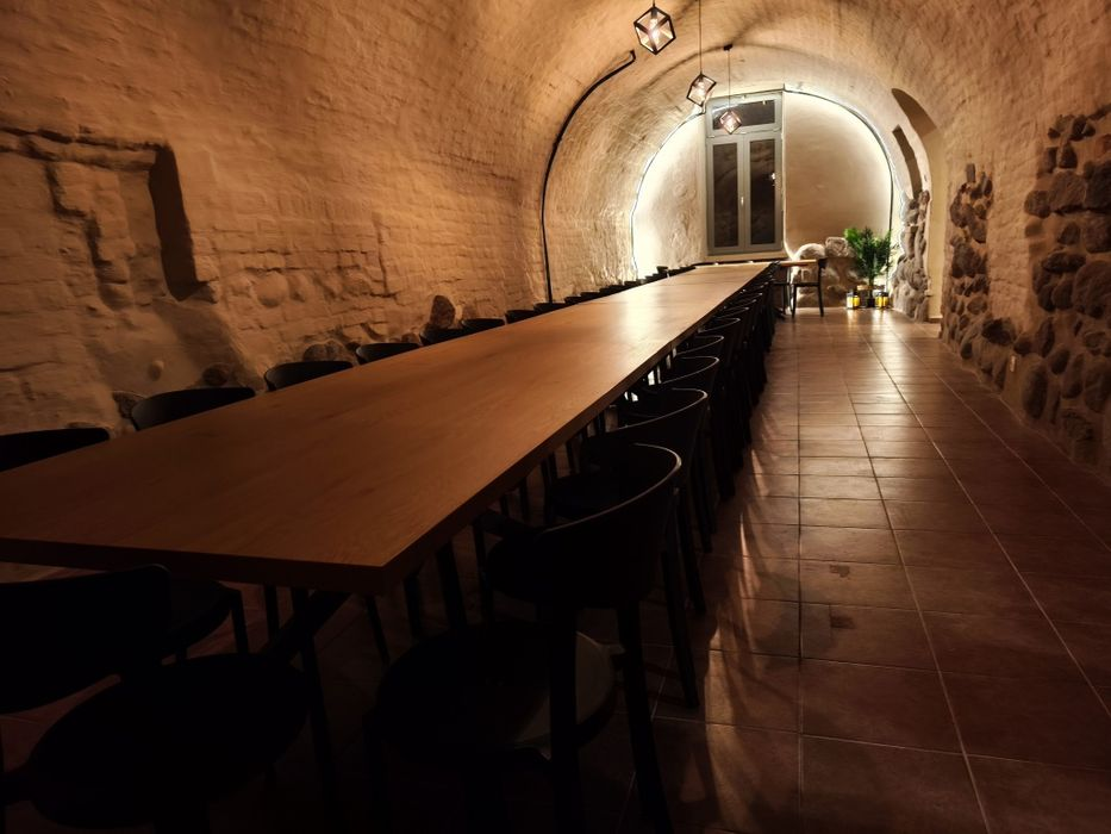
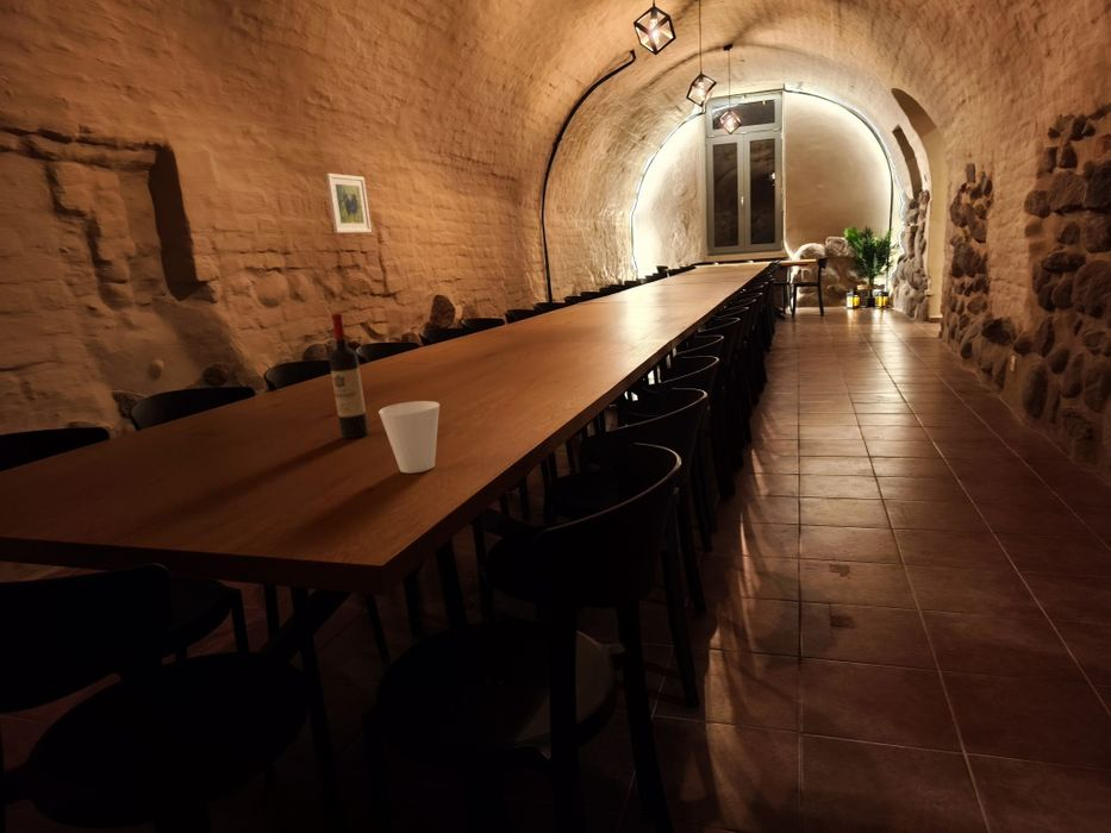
+ wine bottle (345, 375)
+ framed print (349, 203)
+ cup (413, 437)
